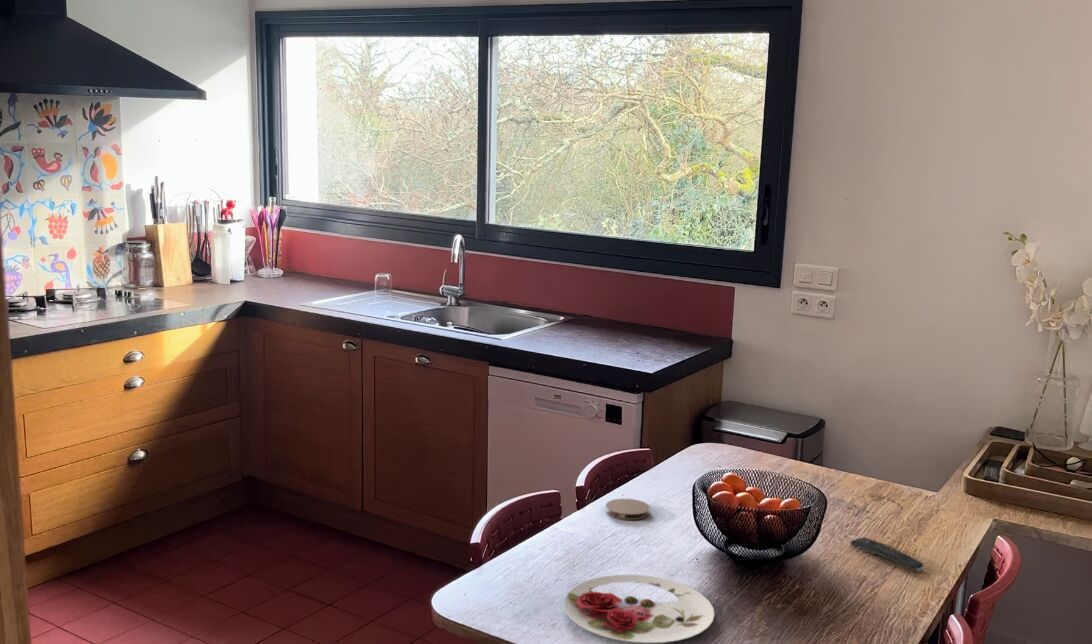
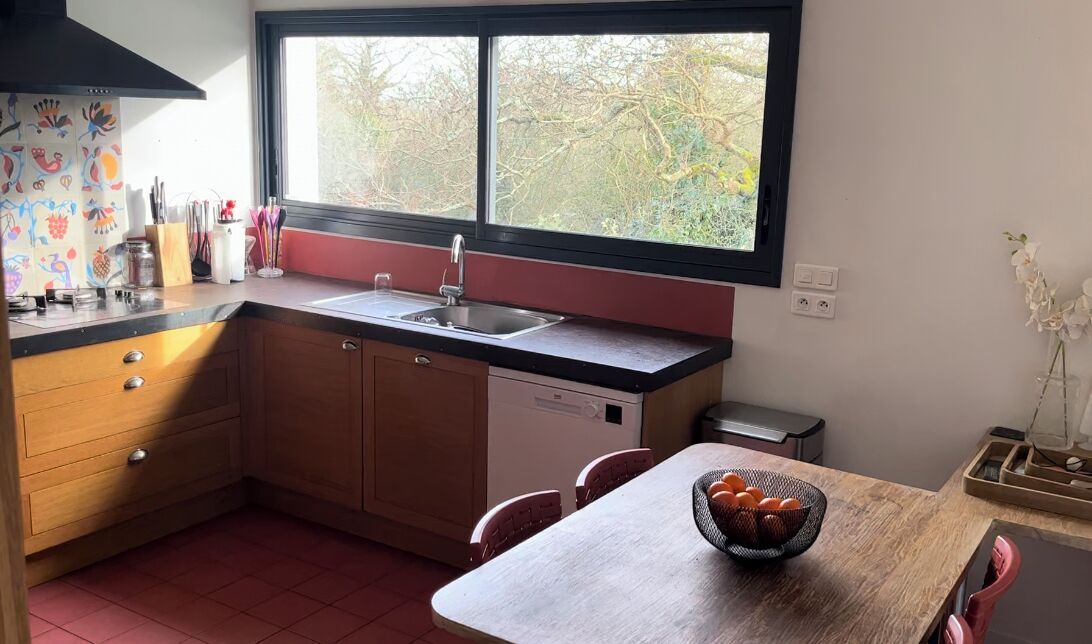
- coaster (627, 509)
- plate (638, 605)
- remote control (888, 553)
